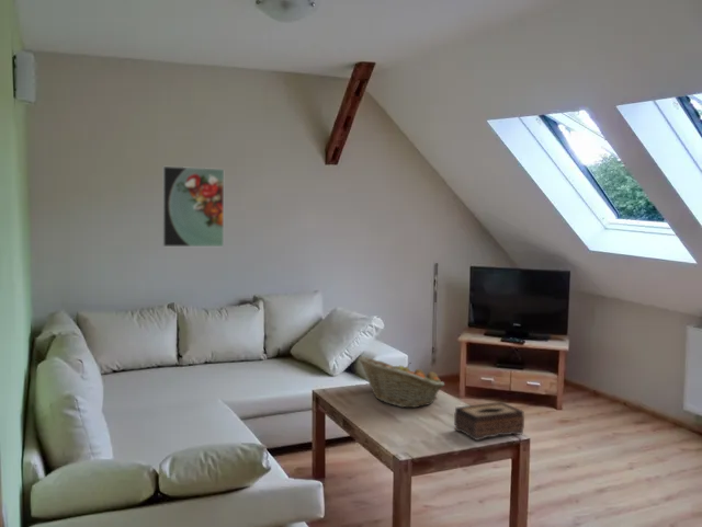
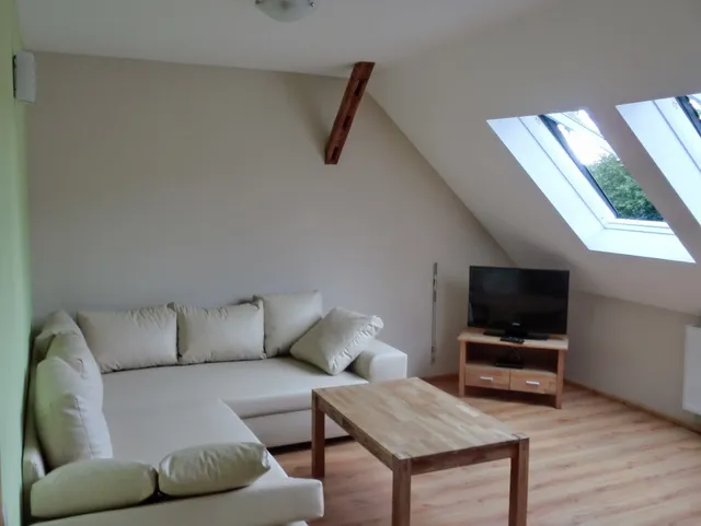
- fruit basket (399, 378)
- tissue box (488, 420)
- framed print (193, 207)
